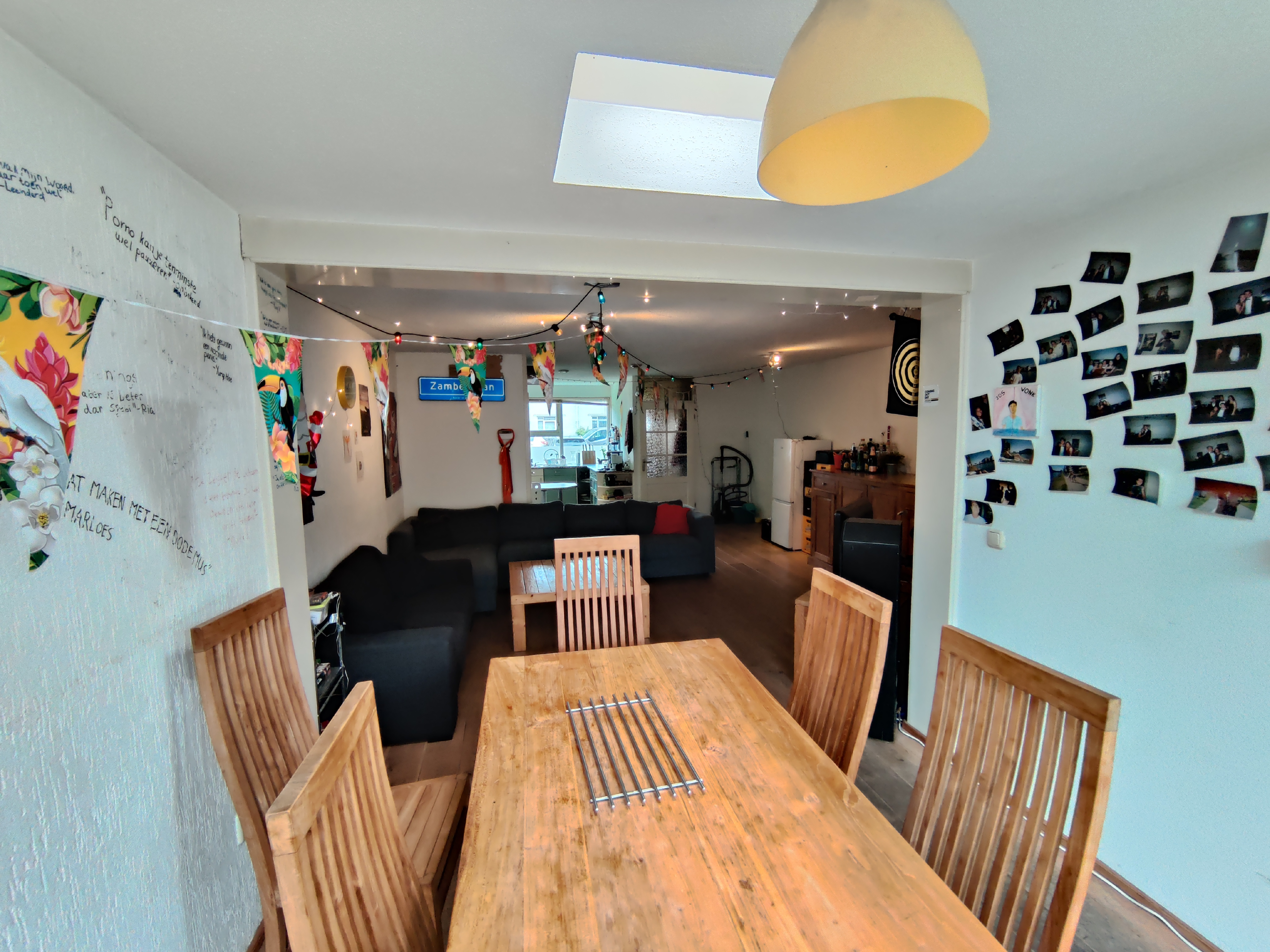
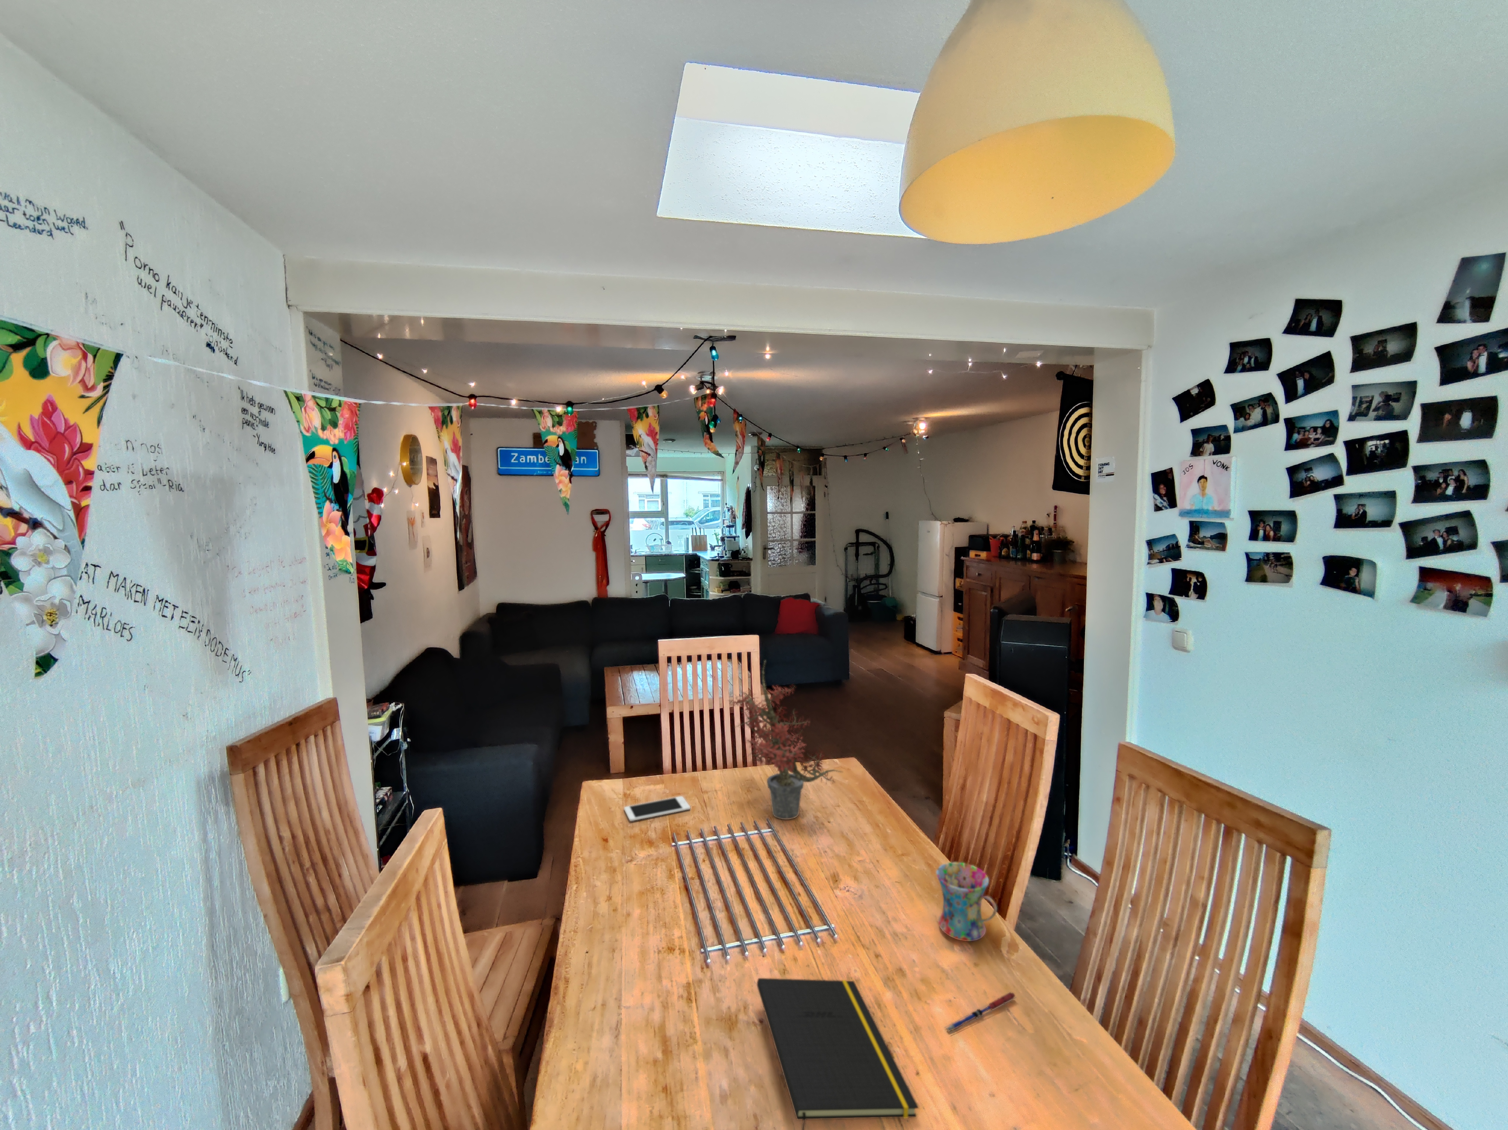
+ pen (981, 1010)
+ potted plant (778, 736)
+ notepad (829, 1040)
+ mug (968, 907)
+ cell phone (657, 808)
